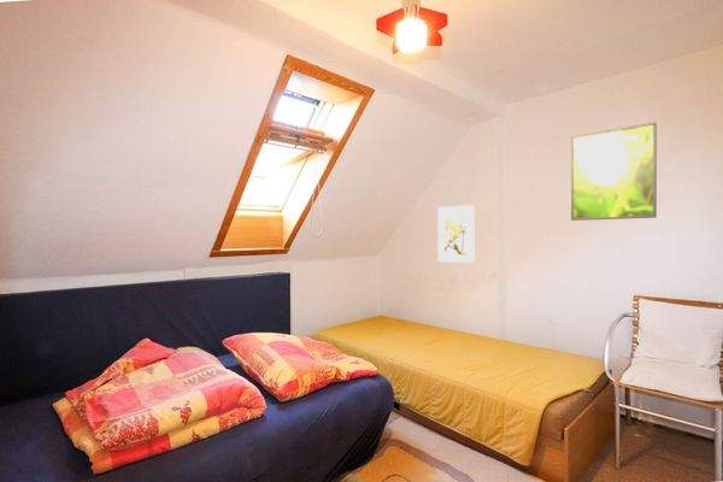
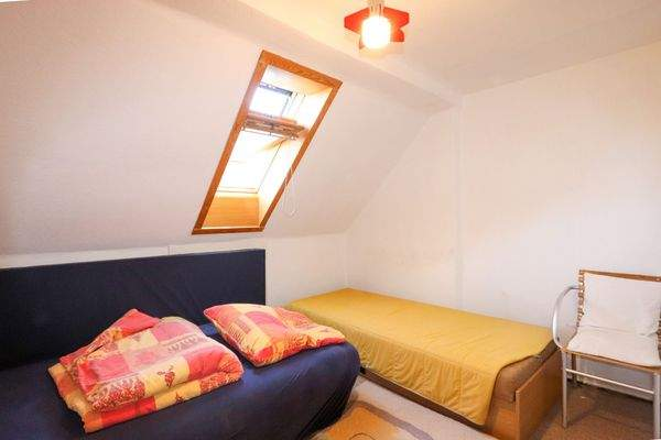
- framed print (611, 174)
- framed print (455, 234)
